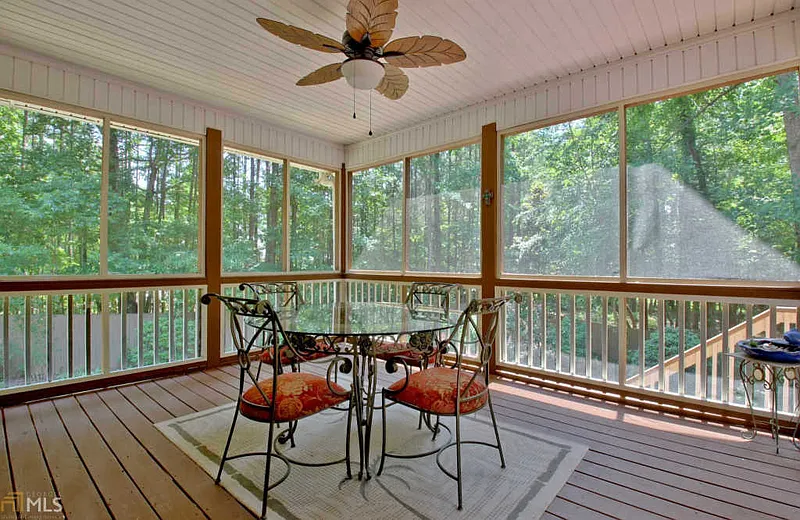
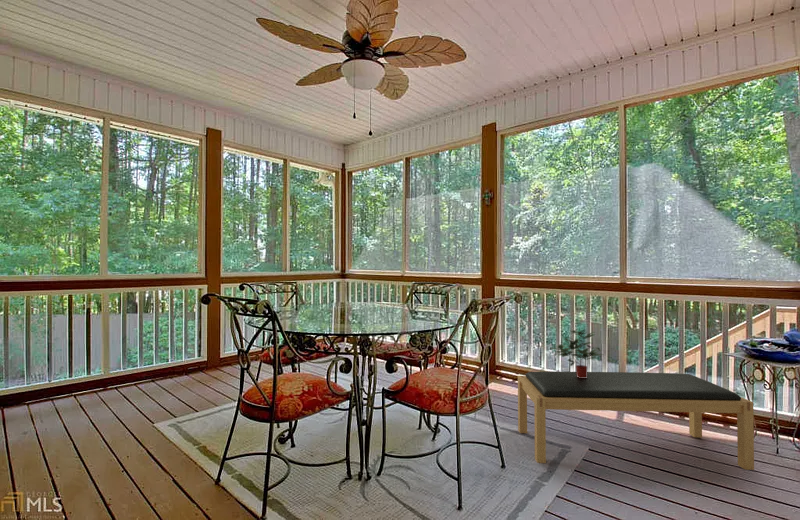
+ potted plant (576, 354)
+ bench (623, 410)
